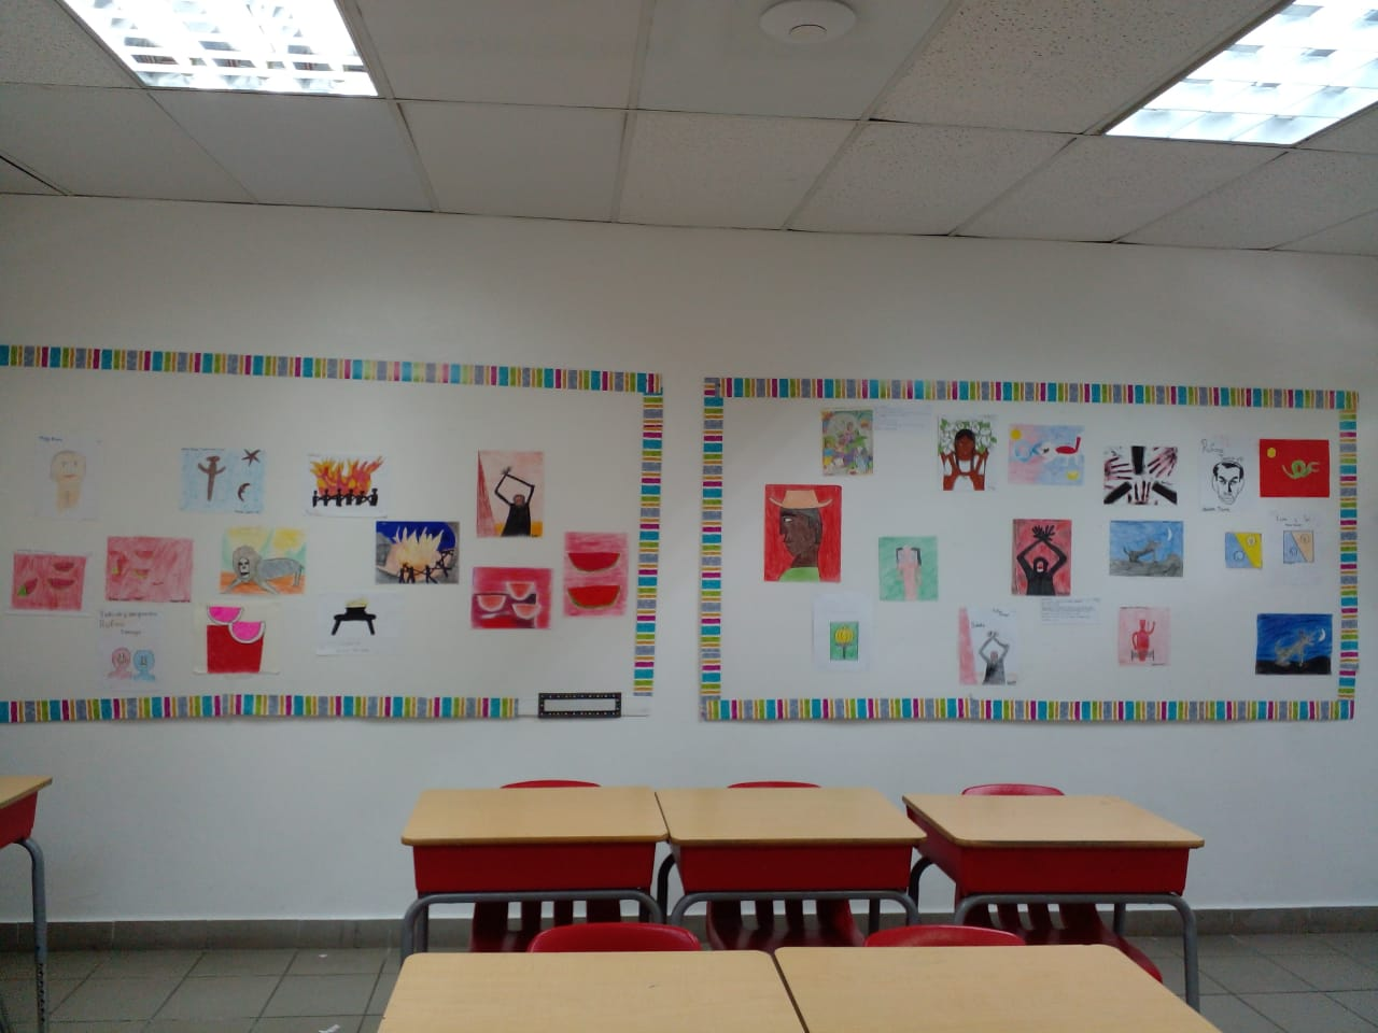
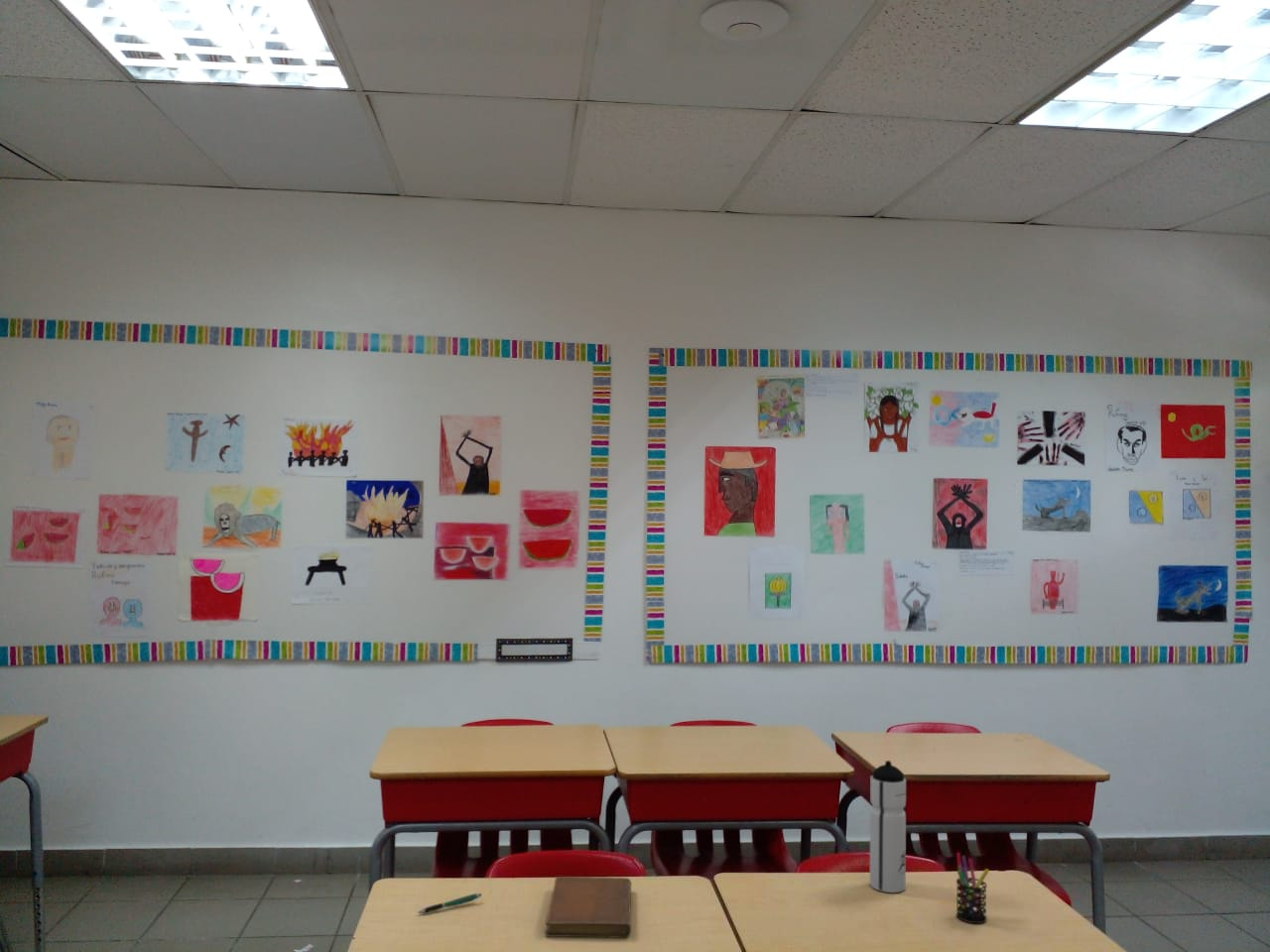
+ water bottle (887, 823)
+ pen (449, 902)
+ pen holder (967, 887)
+ notebook (590, 904)
